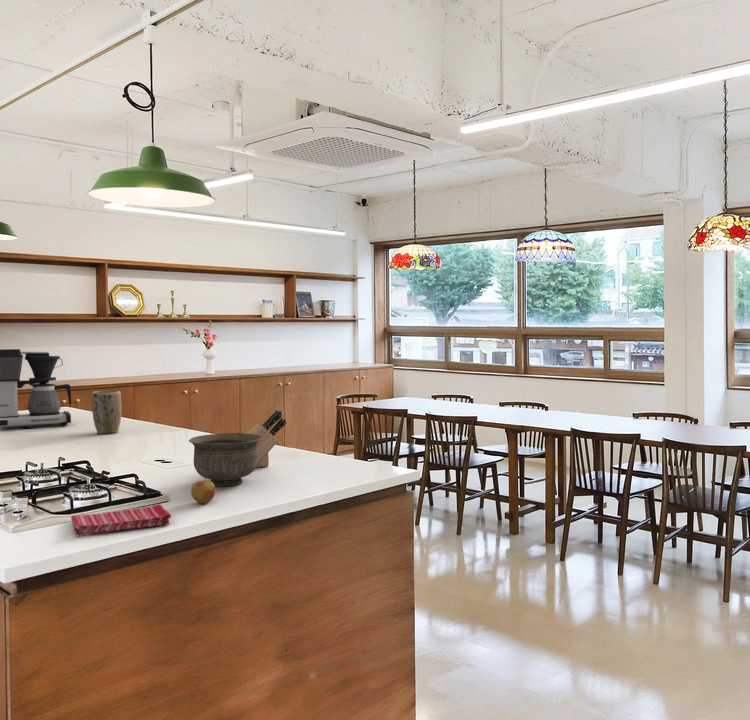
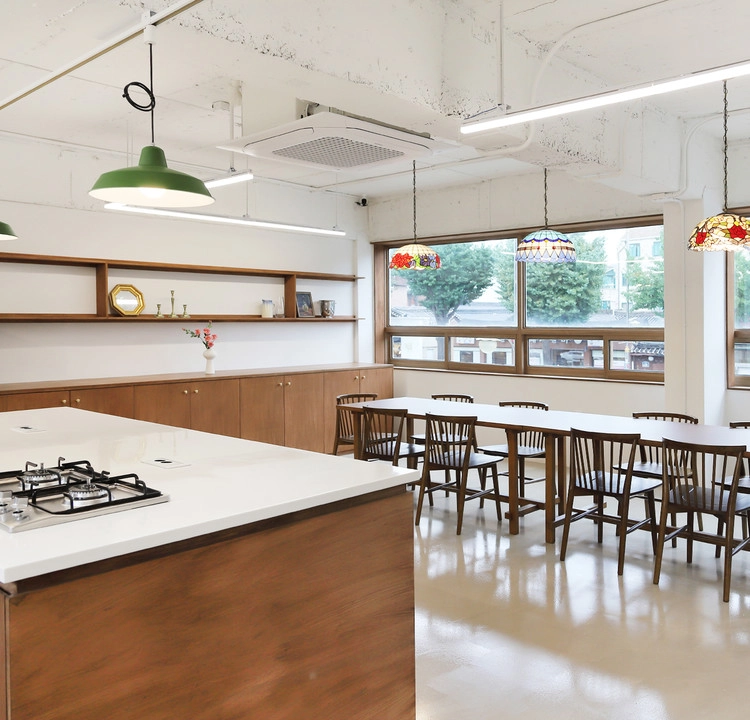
- coffee maker (29, 384)
- knife block (254, 434)
- plant pot (107, 412)
- apple (203, 488)
- bowl (226, 460)
- dish towel (121, 517)
